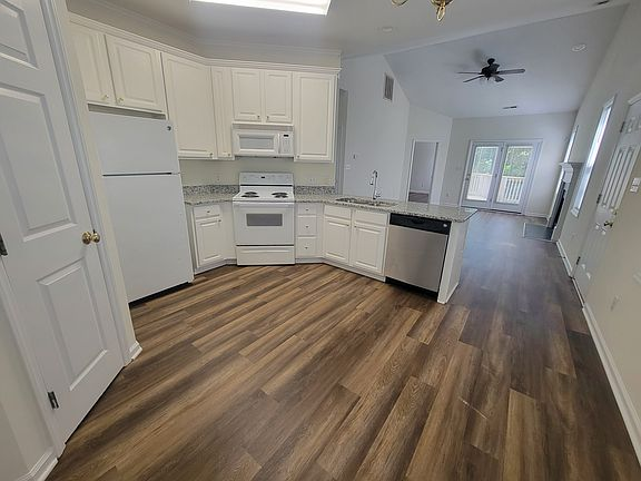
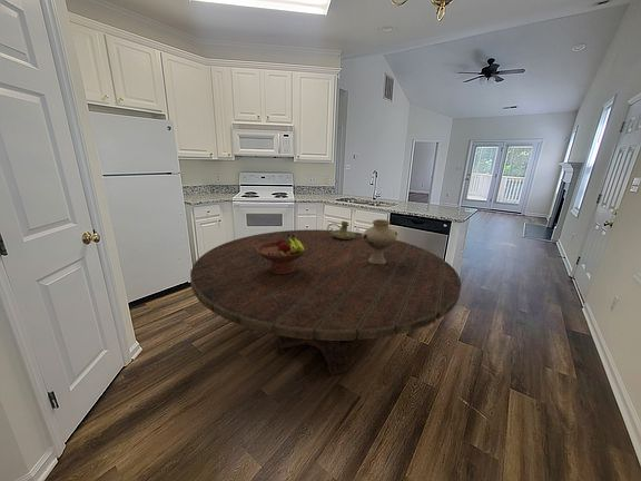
+ fruit bowl (282, 254)
+ candle holder (341, 229)
+ vase (378, 240)
+ dining table (323, 300)
